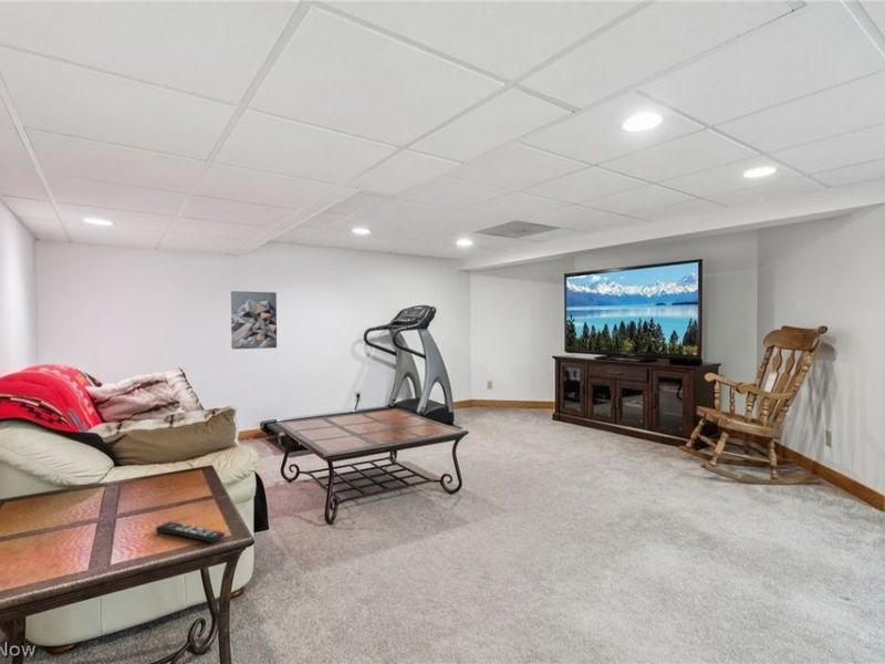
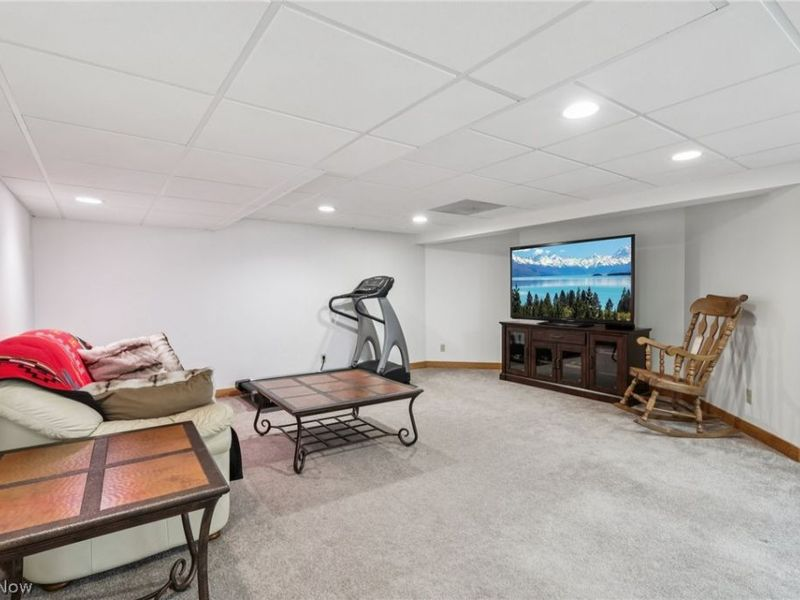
- wall art (253, 320)
- remote control (189, 531)
